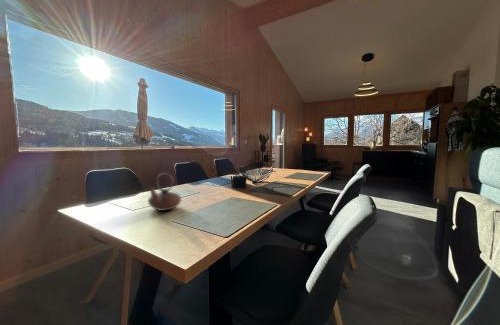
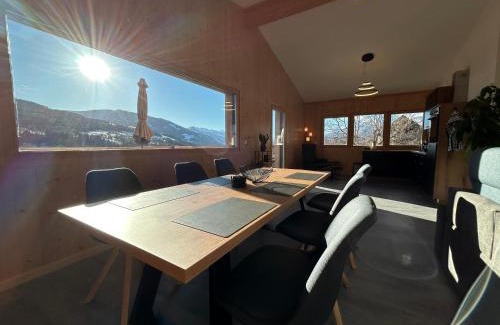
- teapot (162, 192)
